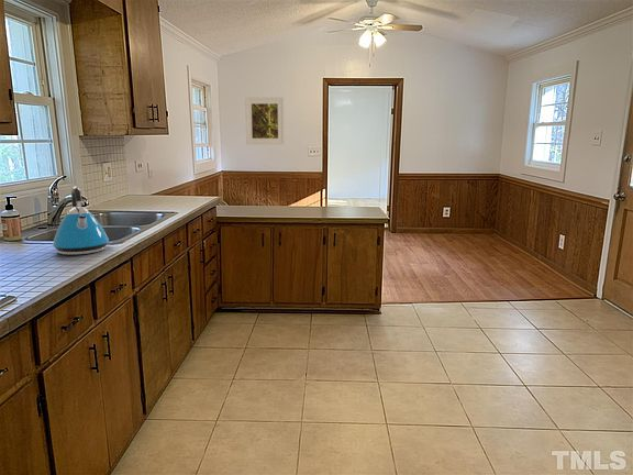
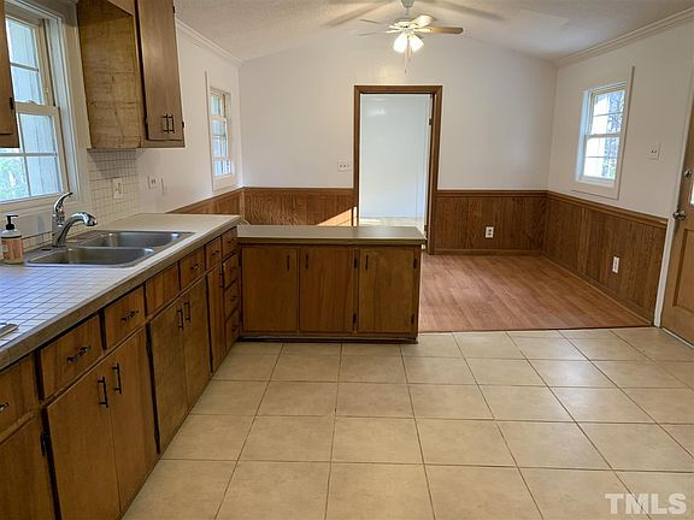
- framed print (265, 121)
- kettle (78, 218)
